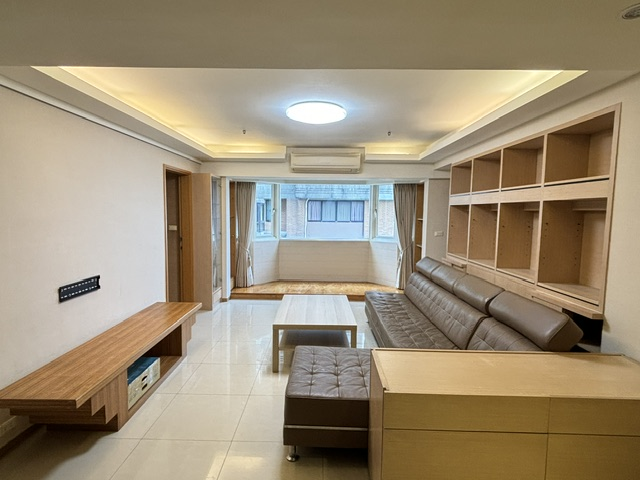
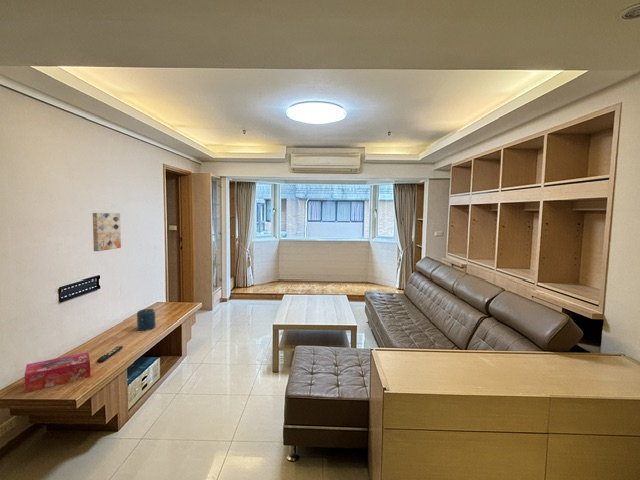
+ remote control (110, 353)
+ speaker (146, 319)
+ tissue box (59, 370)
+ wall art (107, 231)
